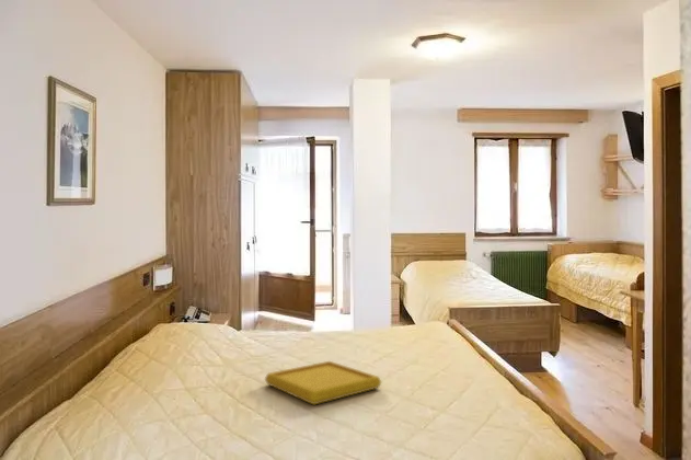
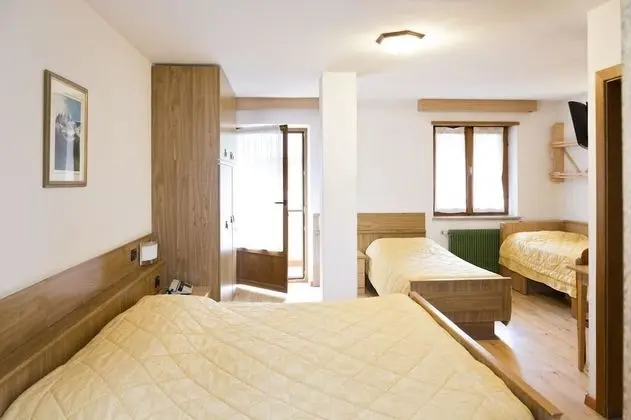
- serving tray (322, 380)
